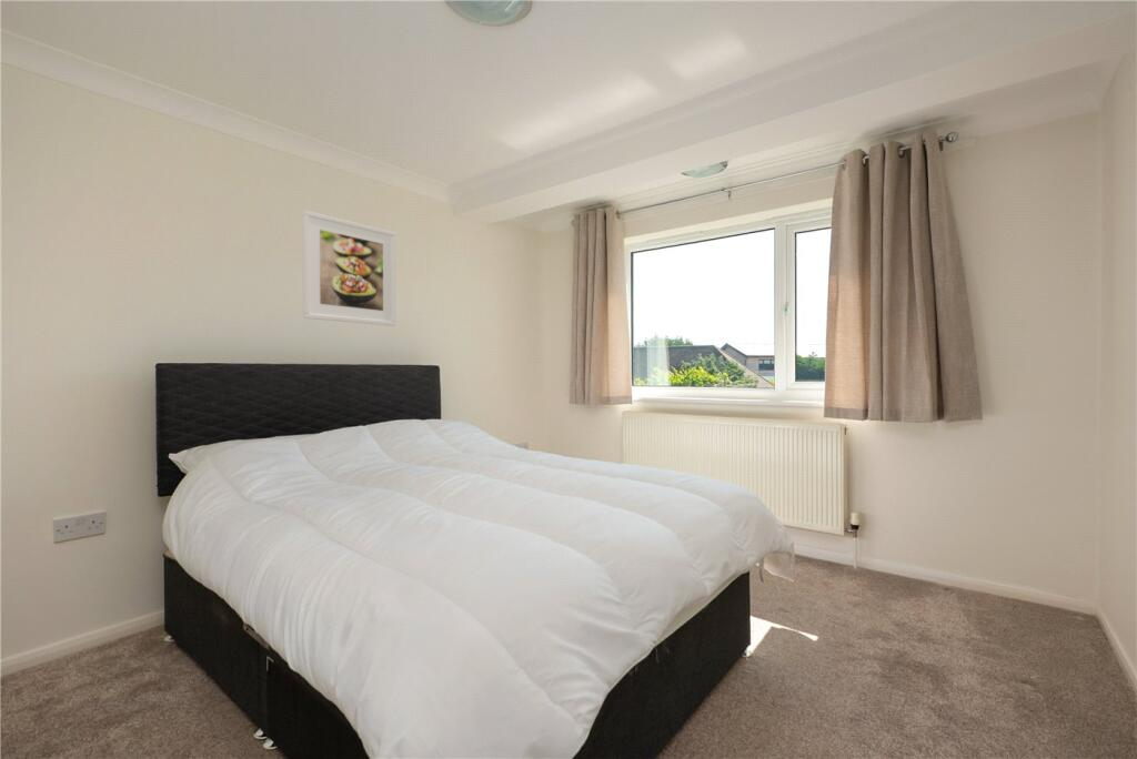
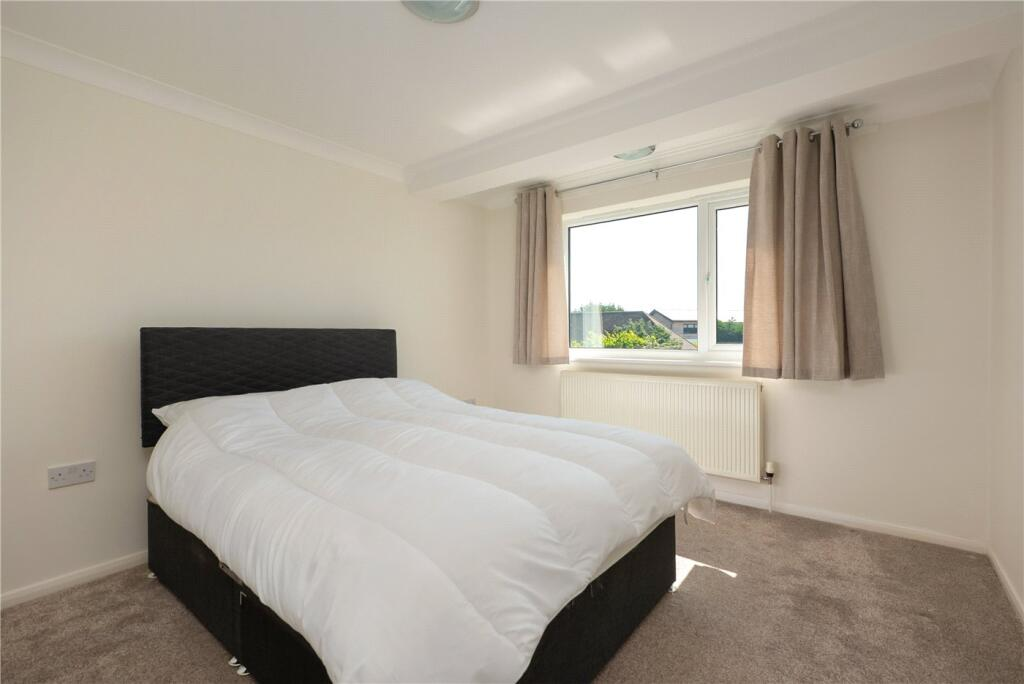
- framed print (352, 272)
